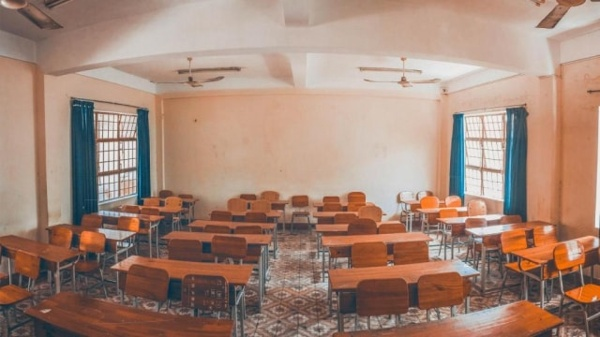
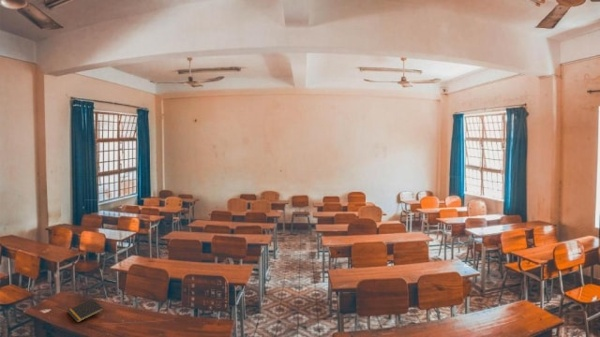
+ notepad (85, 310)
